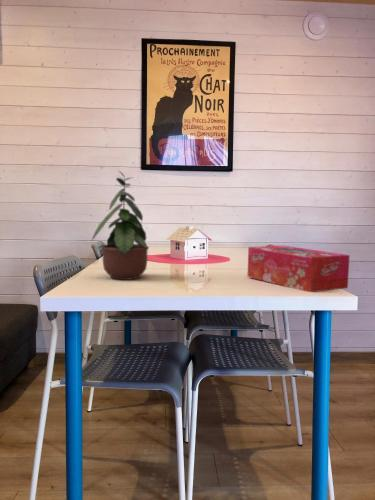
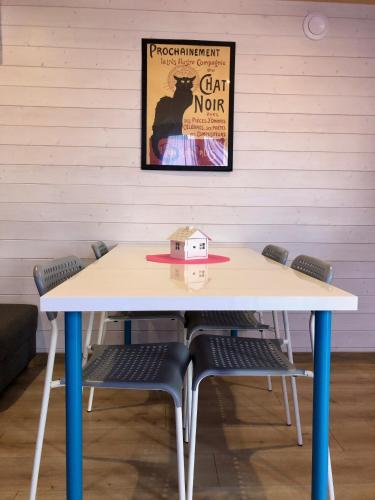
- potted plant (121, 224)
- tissue box (295, 266)
